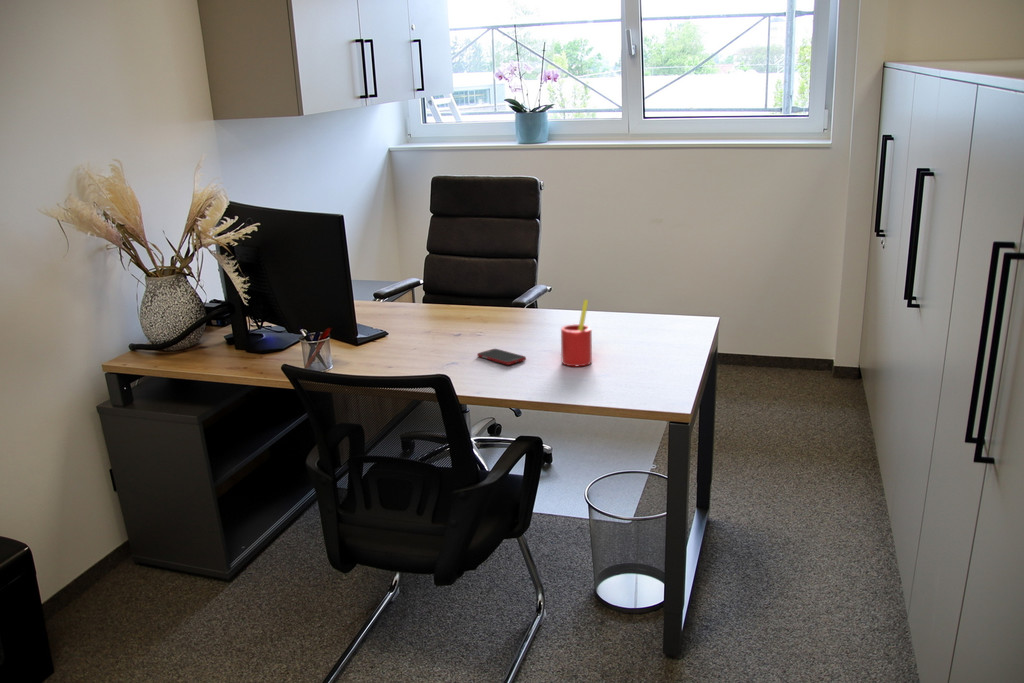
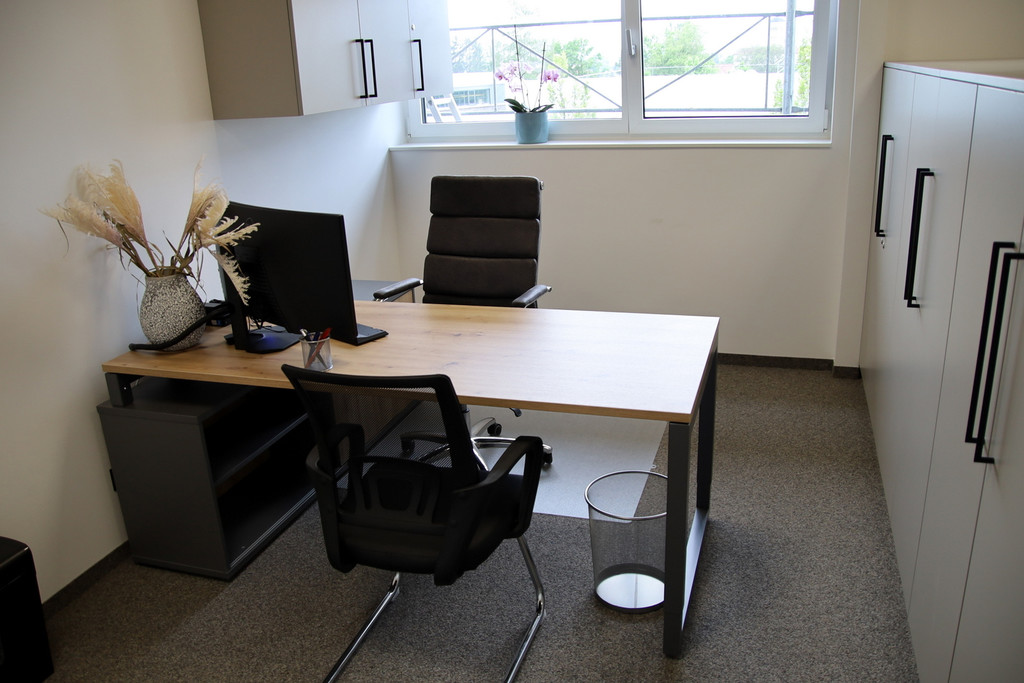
- straw (578, 332)
- cell phone (501, 356)
